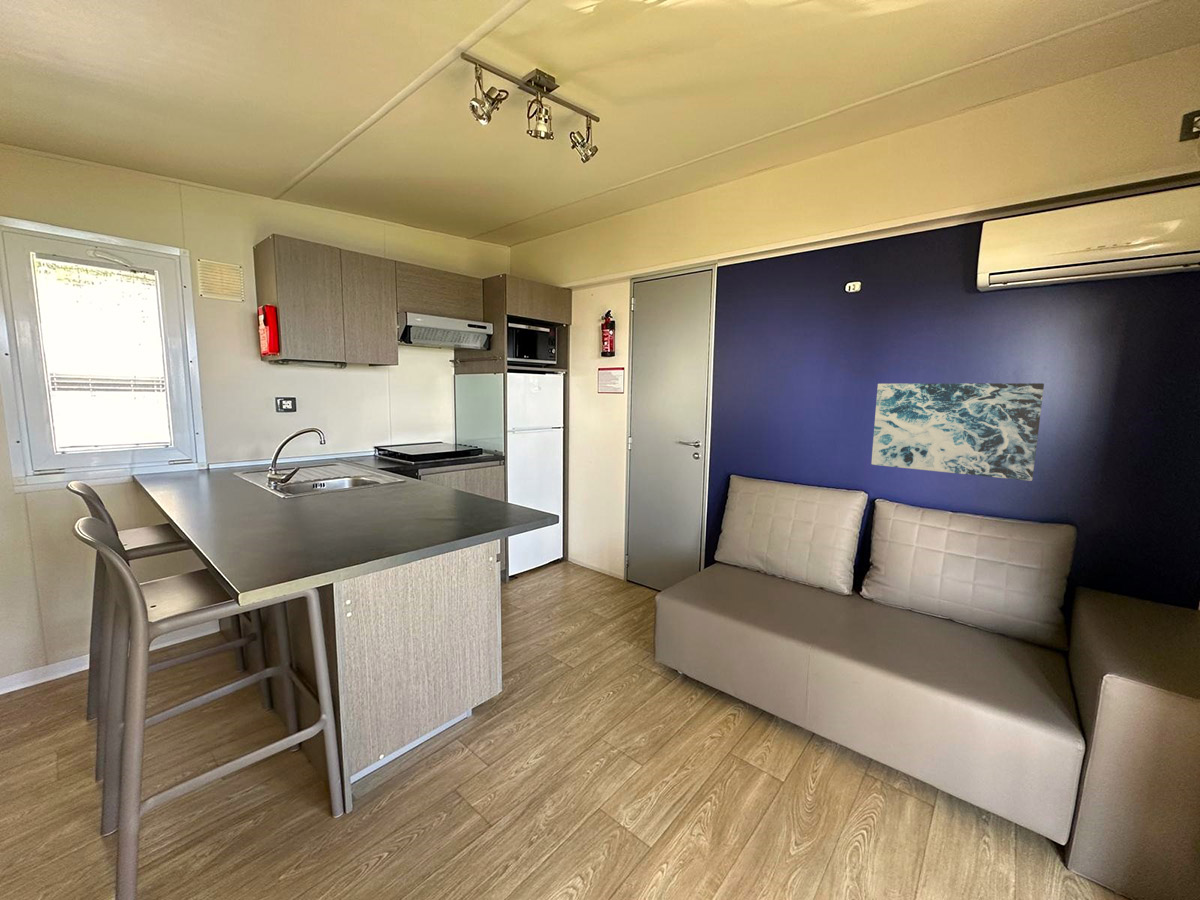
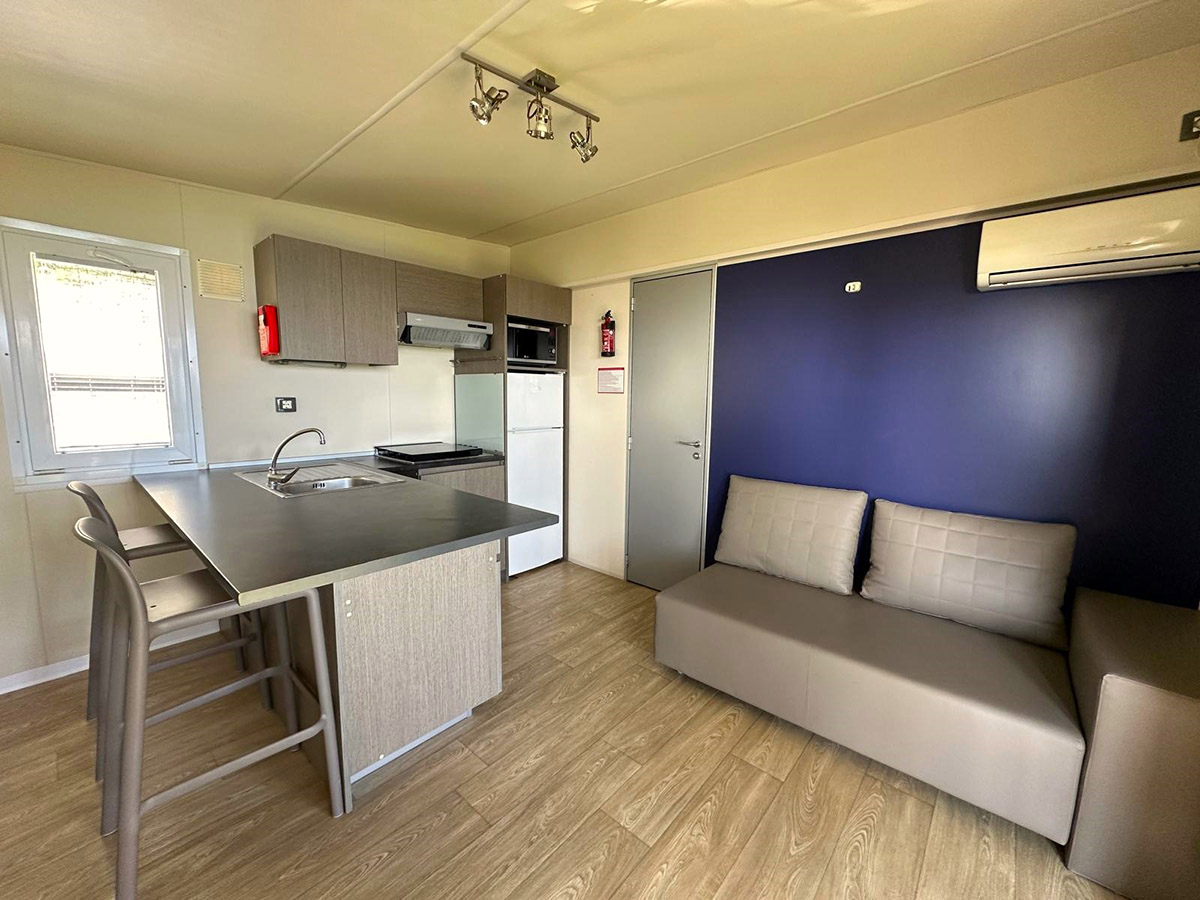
- wall art (949, 428)
